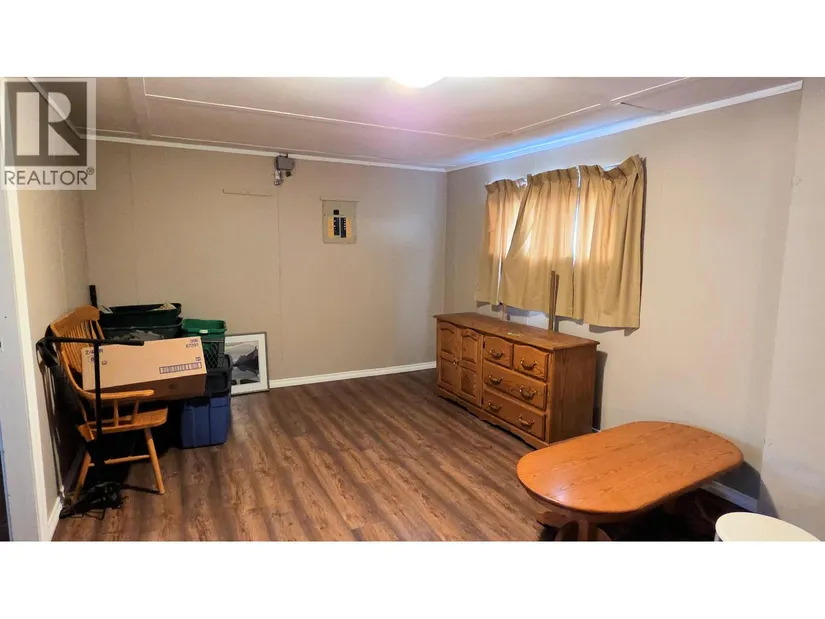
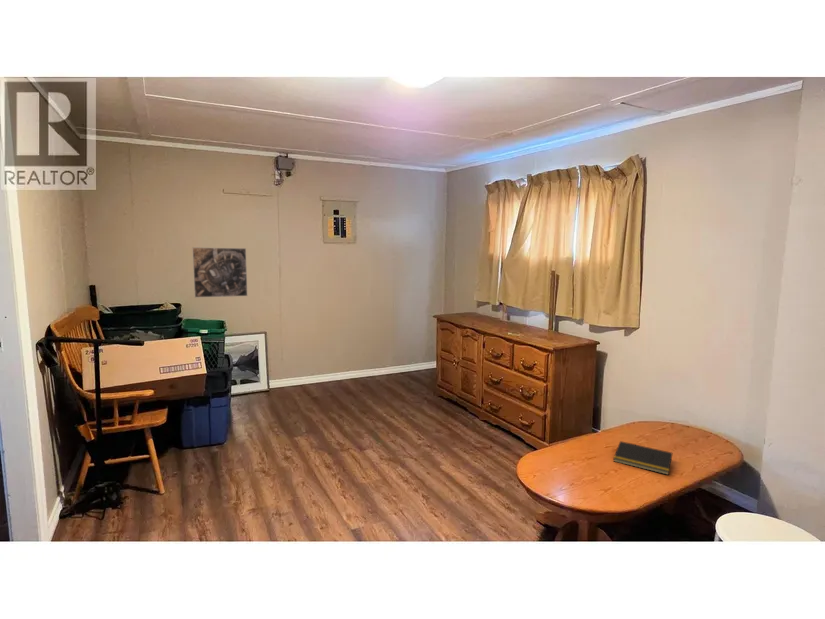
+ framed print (220, 272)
+ notepad (642, 456)
